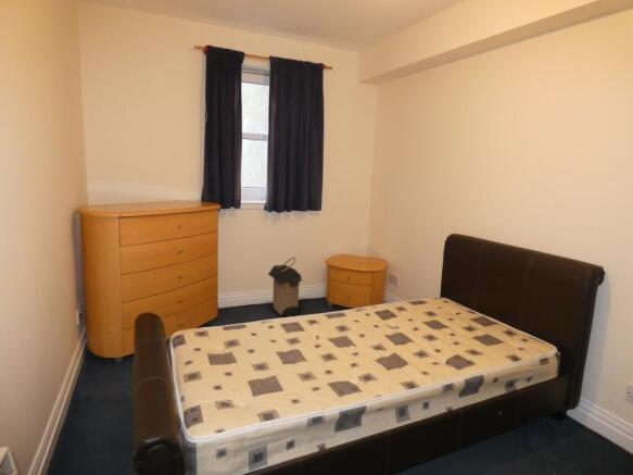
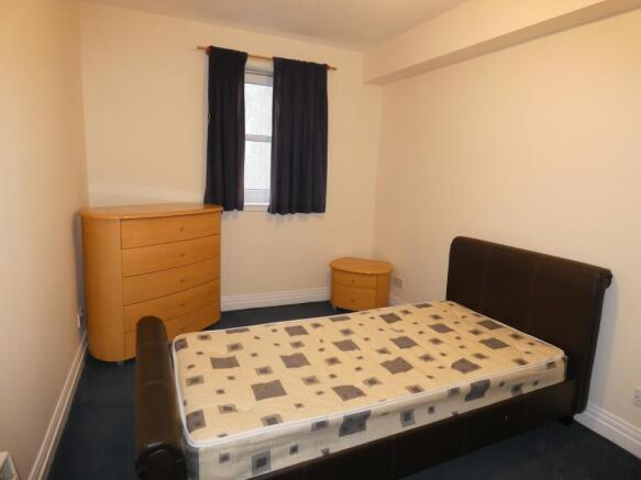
- laundry hamper (284, 284)
